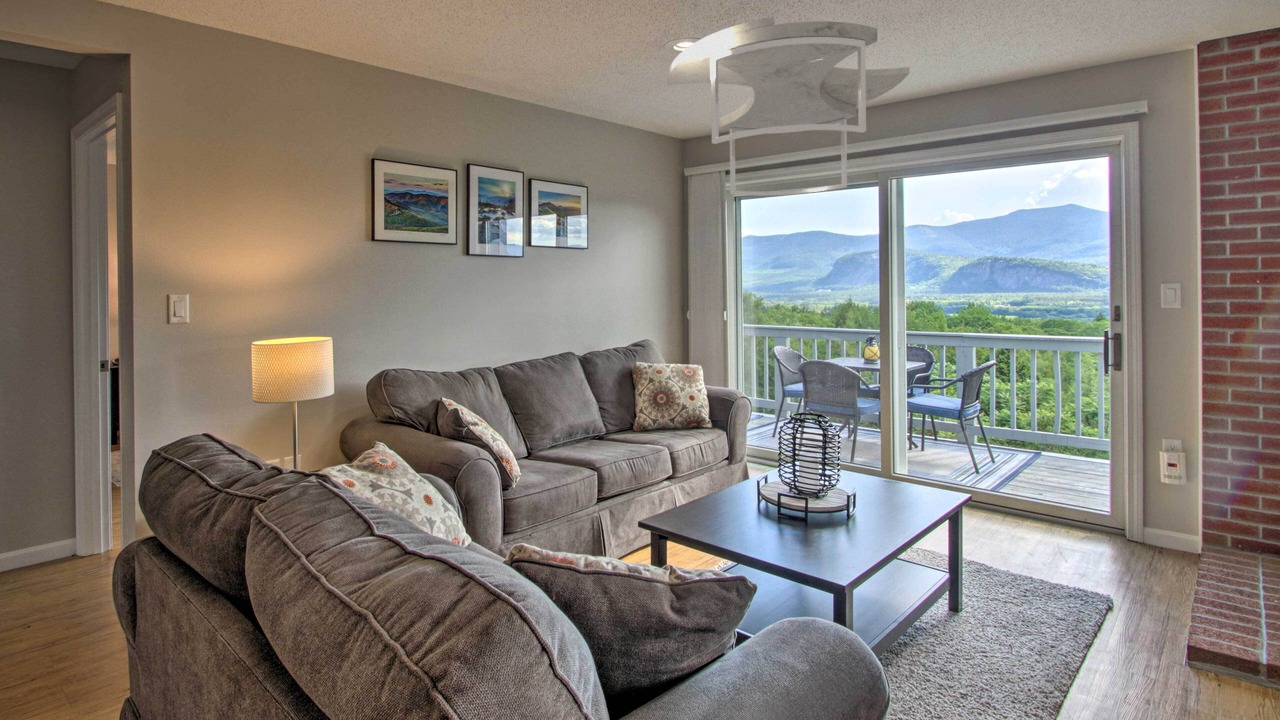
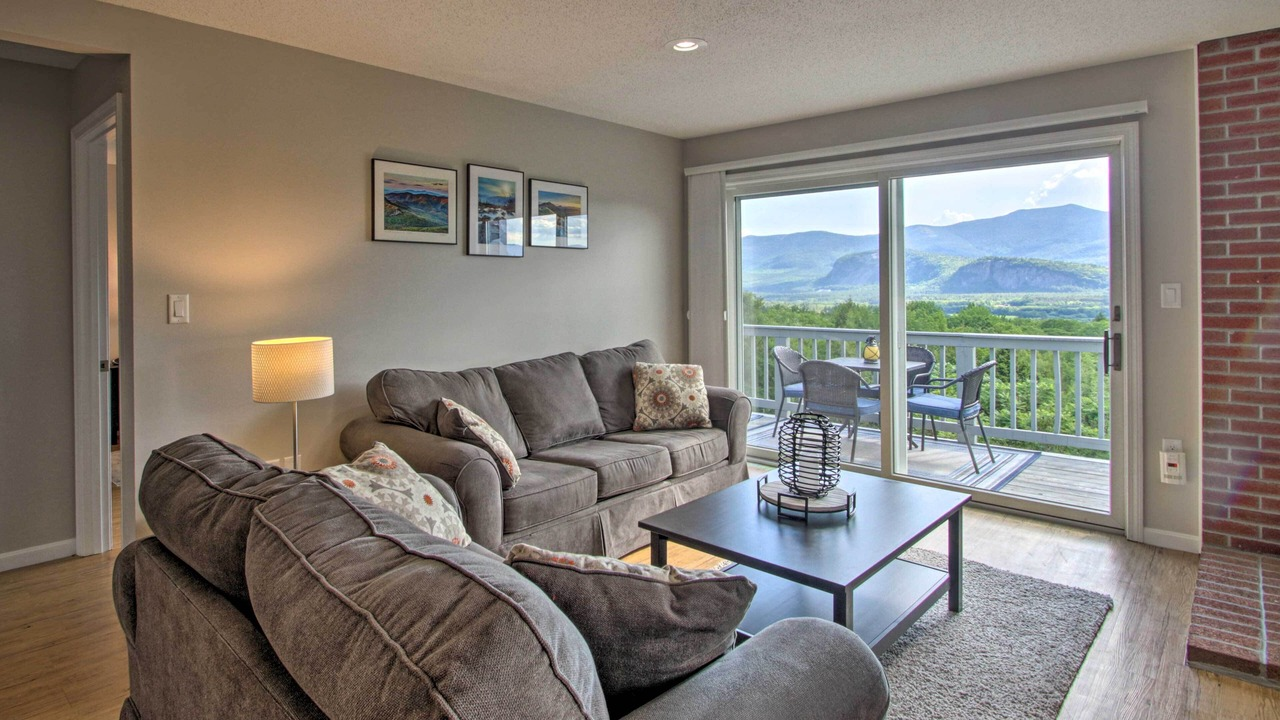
- ceiling fan (786, 120)
